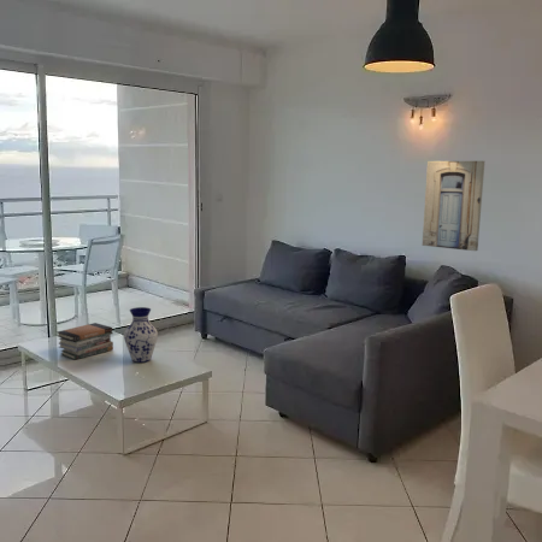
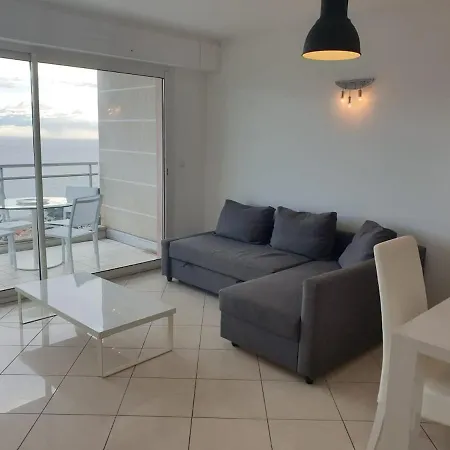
- vase (141, 334)
- book stack (86, 341)
- wall art (452, 205)
